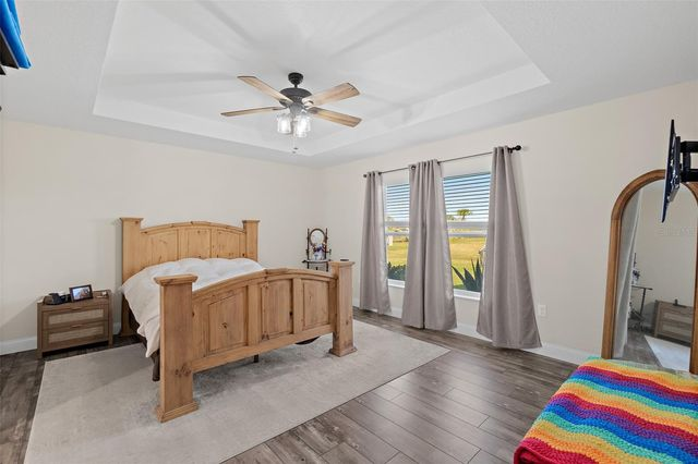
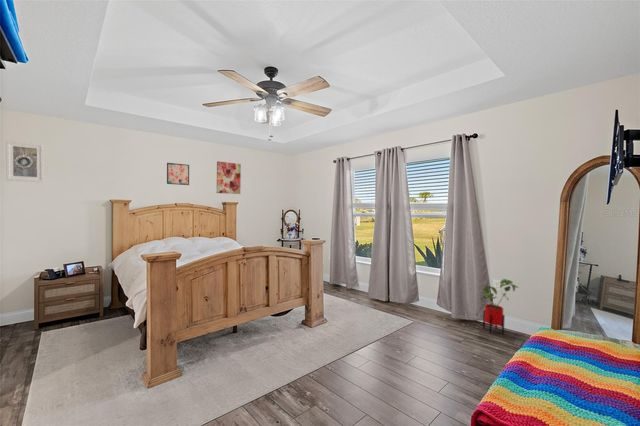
+ wall art (178, 174)
+ wall art (228, 178)
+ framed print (25, 162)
+ house plant (495, 304)
